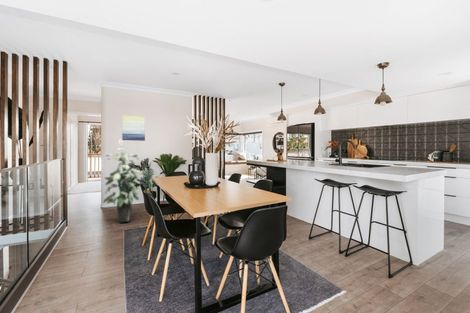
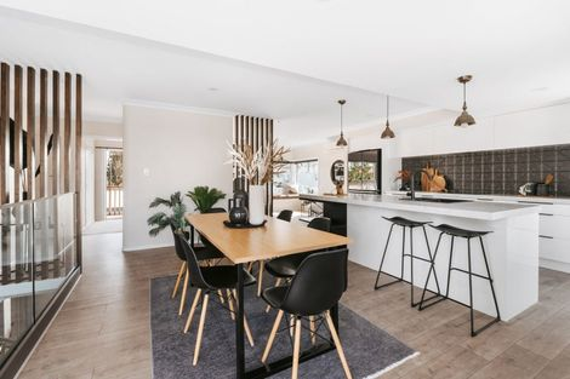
- wall art (133, 128)
- indoor plant (122, 184)
